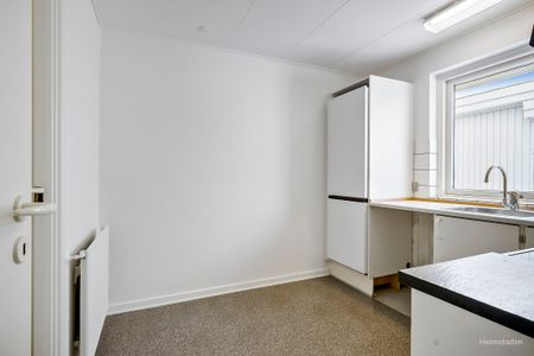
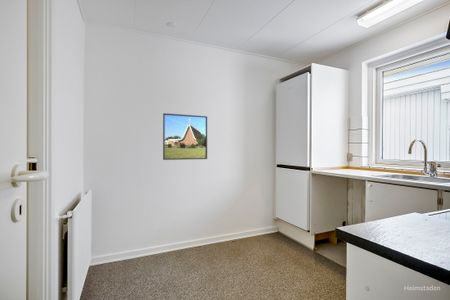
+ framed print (186, 137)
